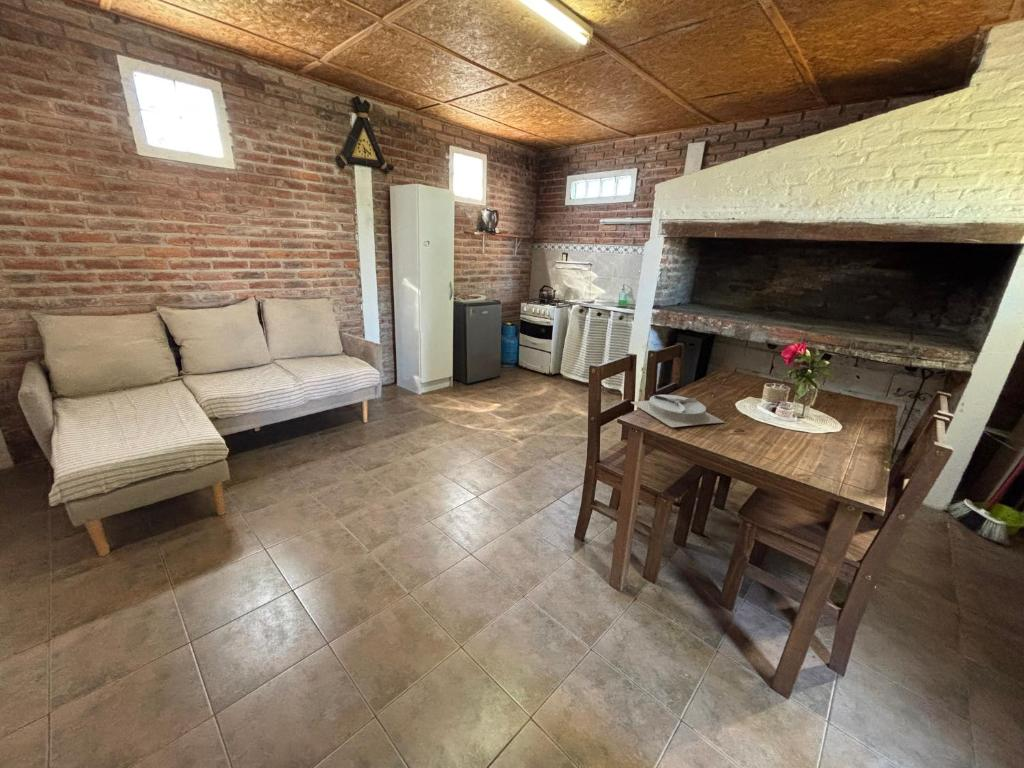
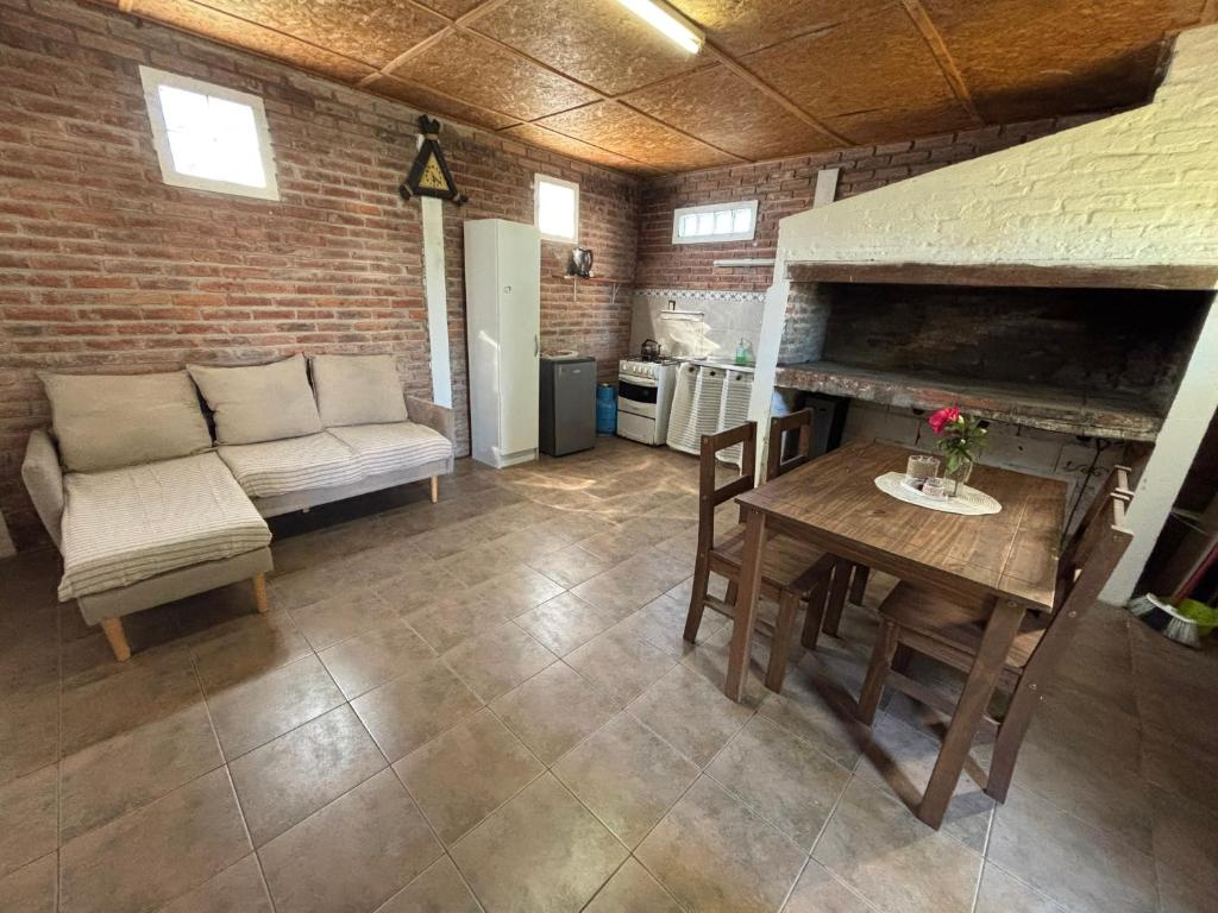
- plate (676, 405)
